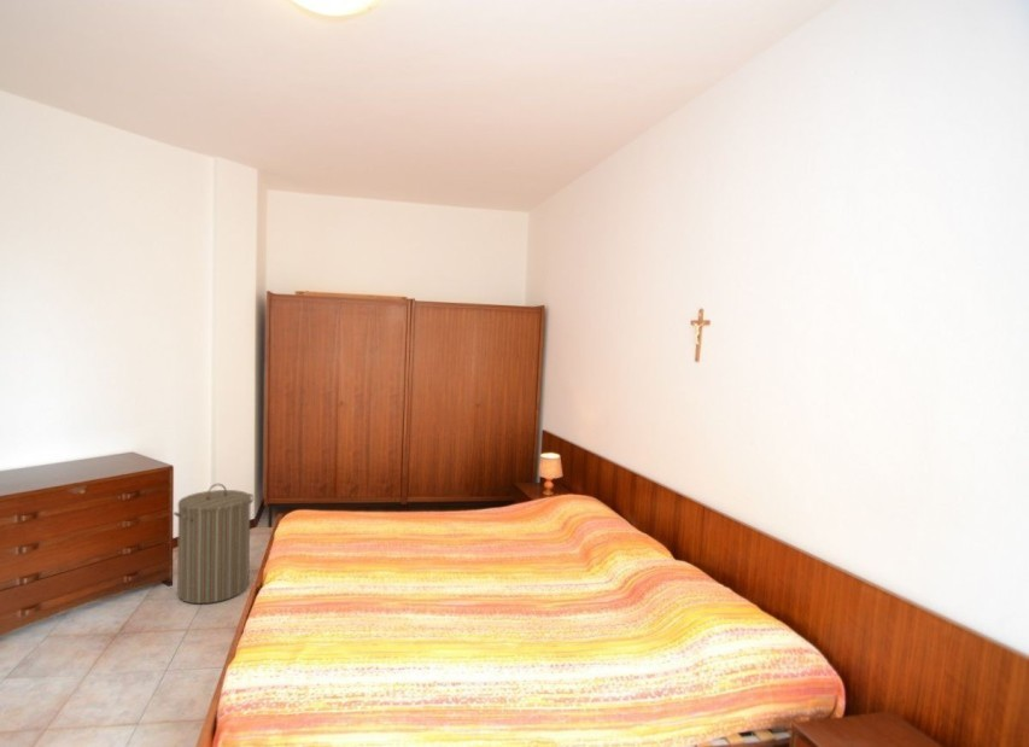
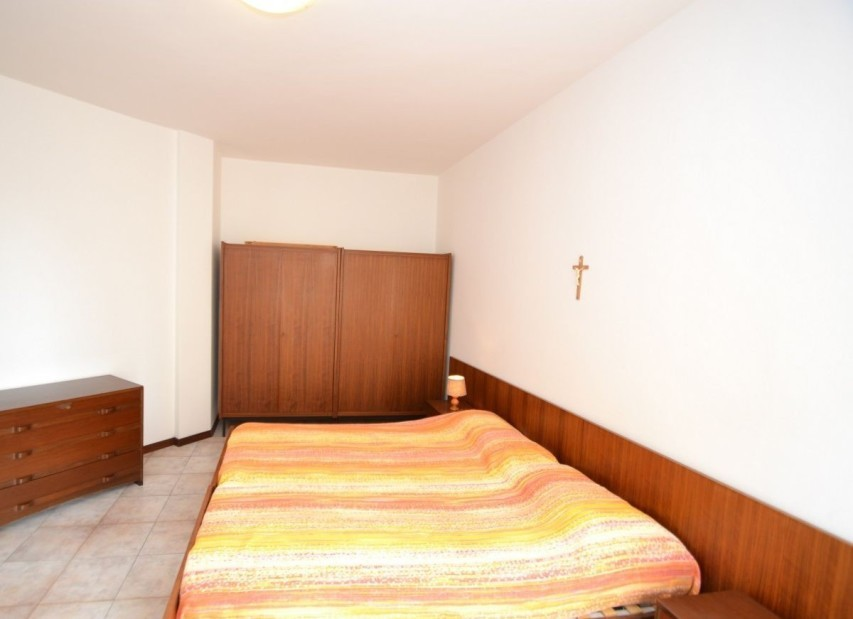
- laundry hamper (215, 537)
